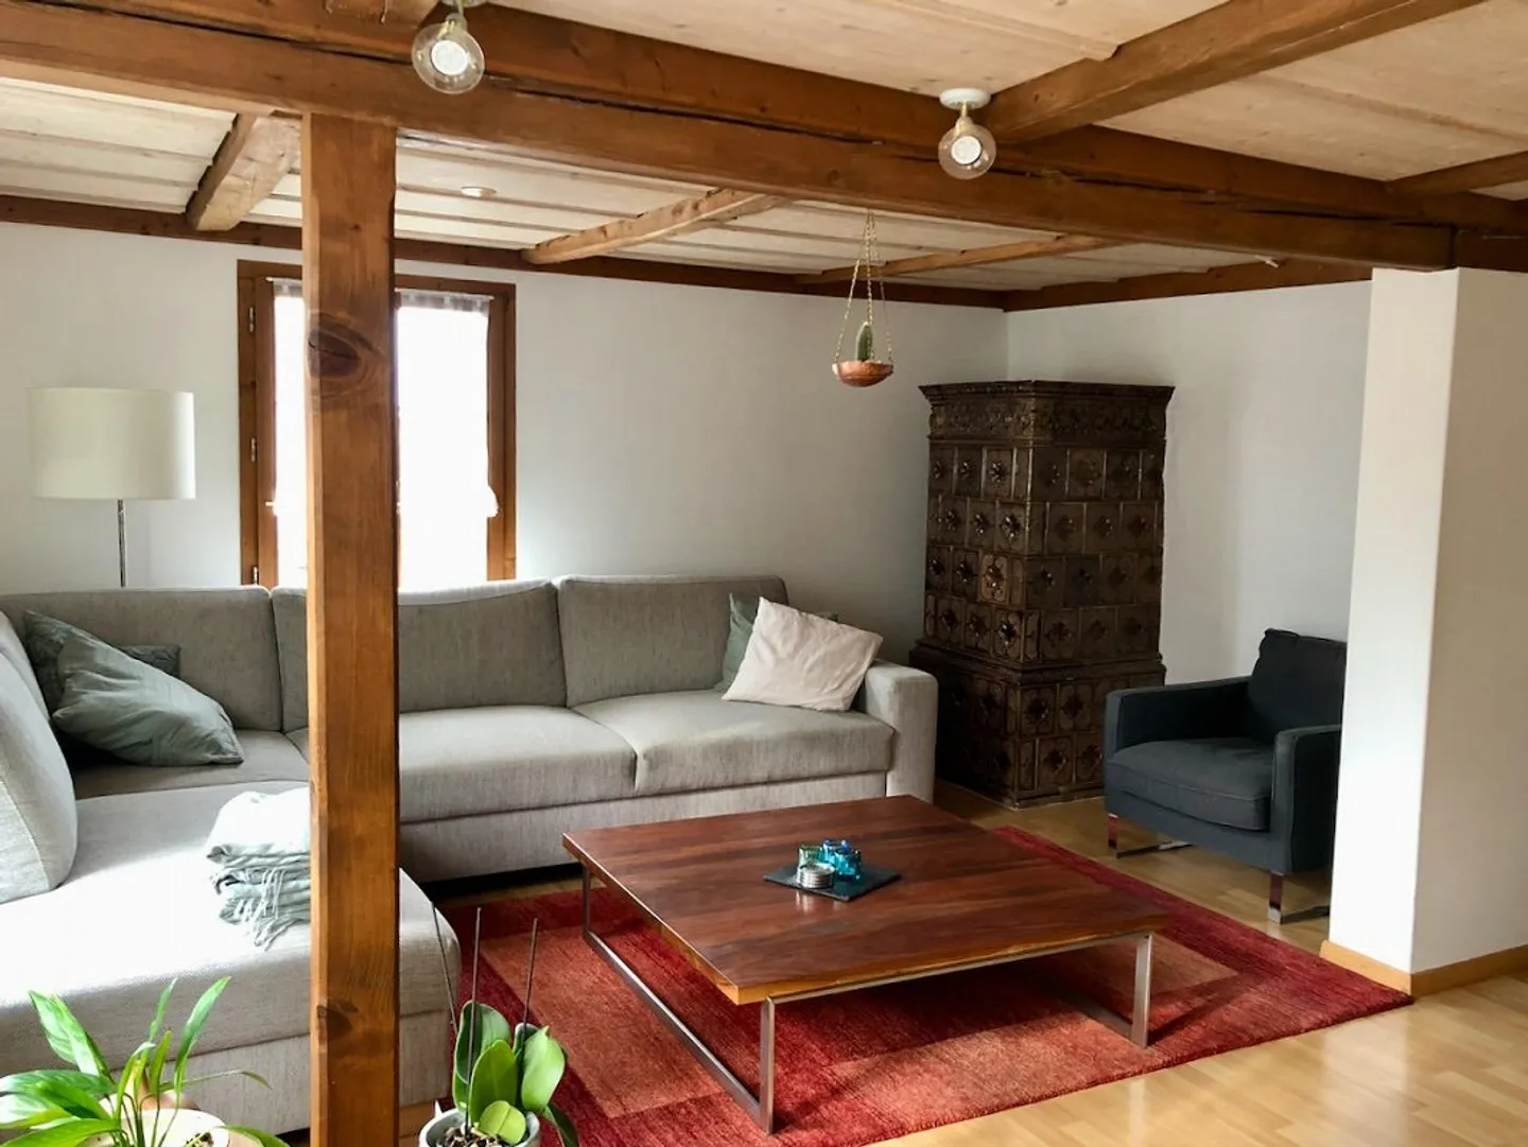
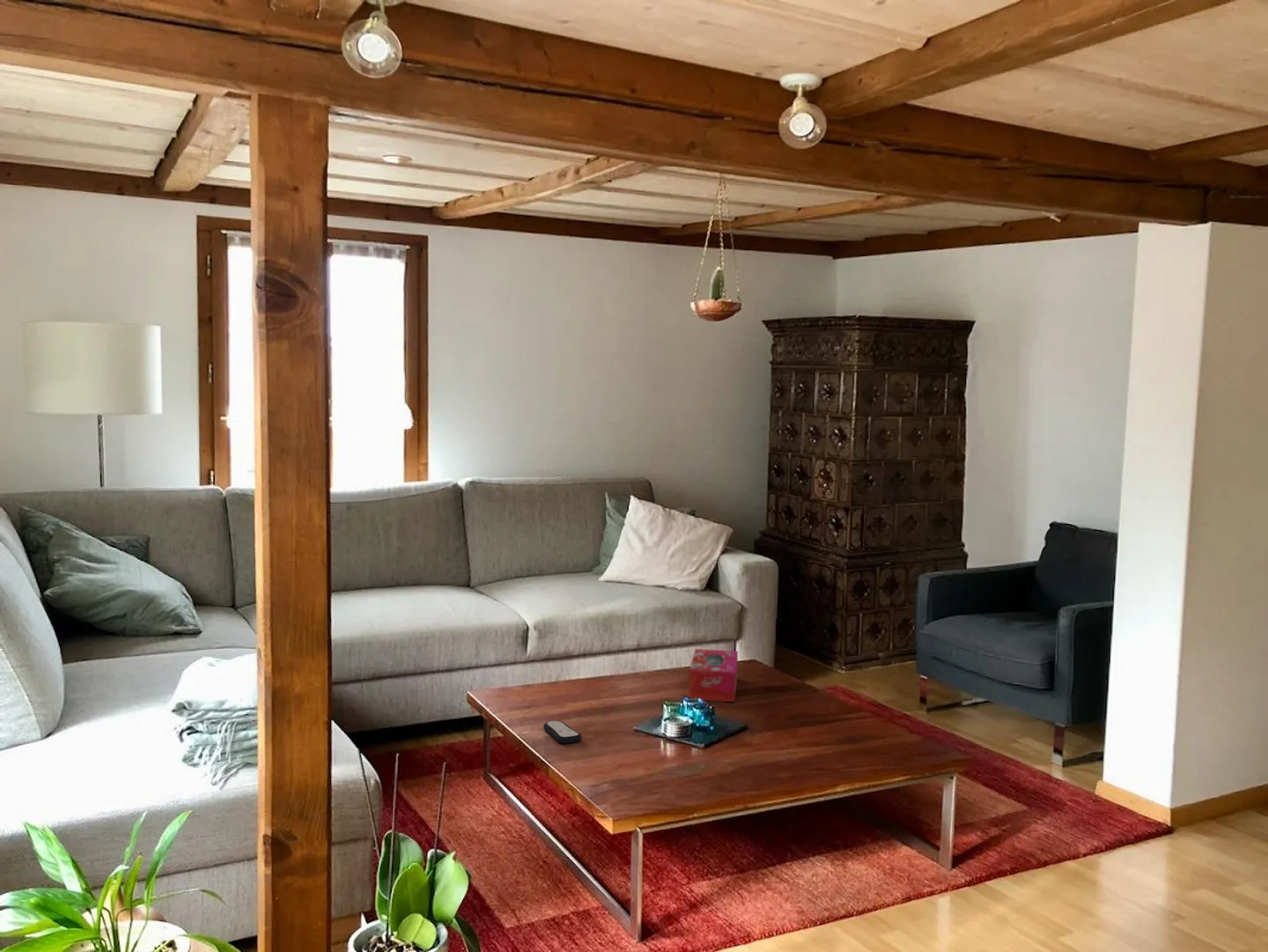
+ remote control (561, 731)
+ tissue box (713, 674)
